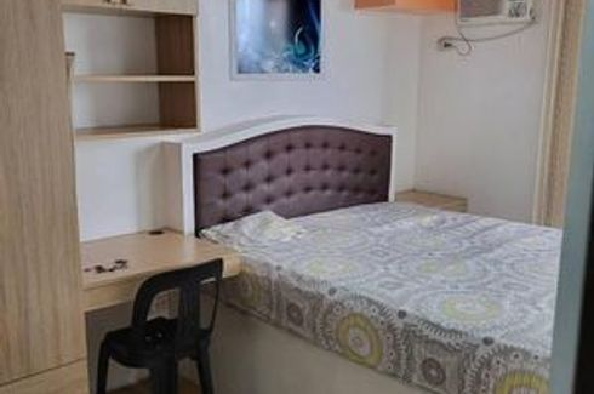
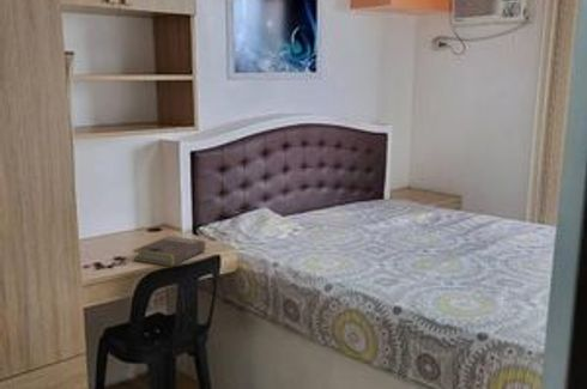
+ book (170, 250)
